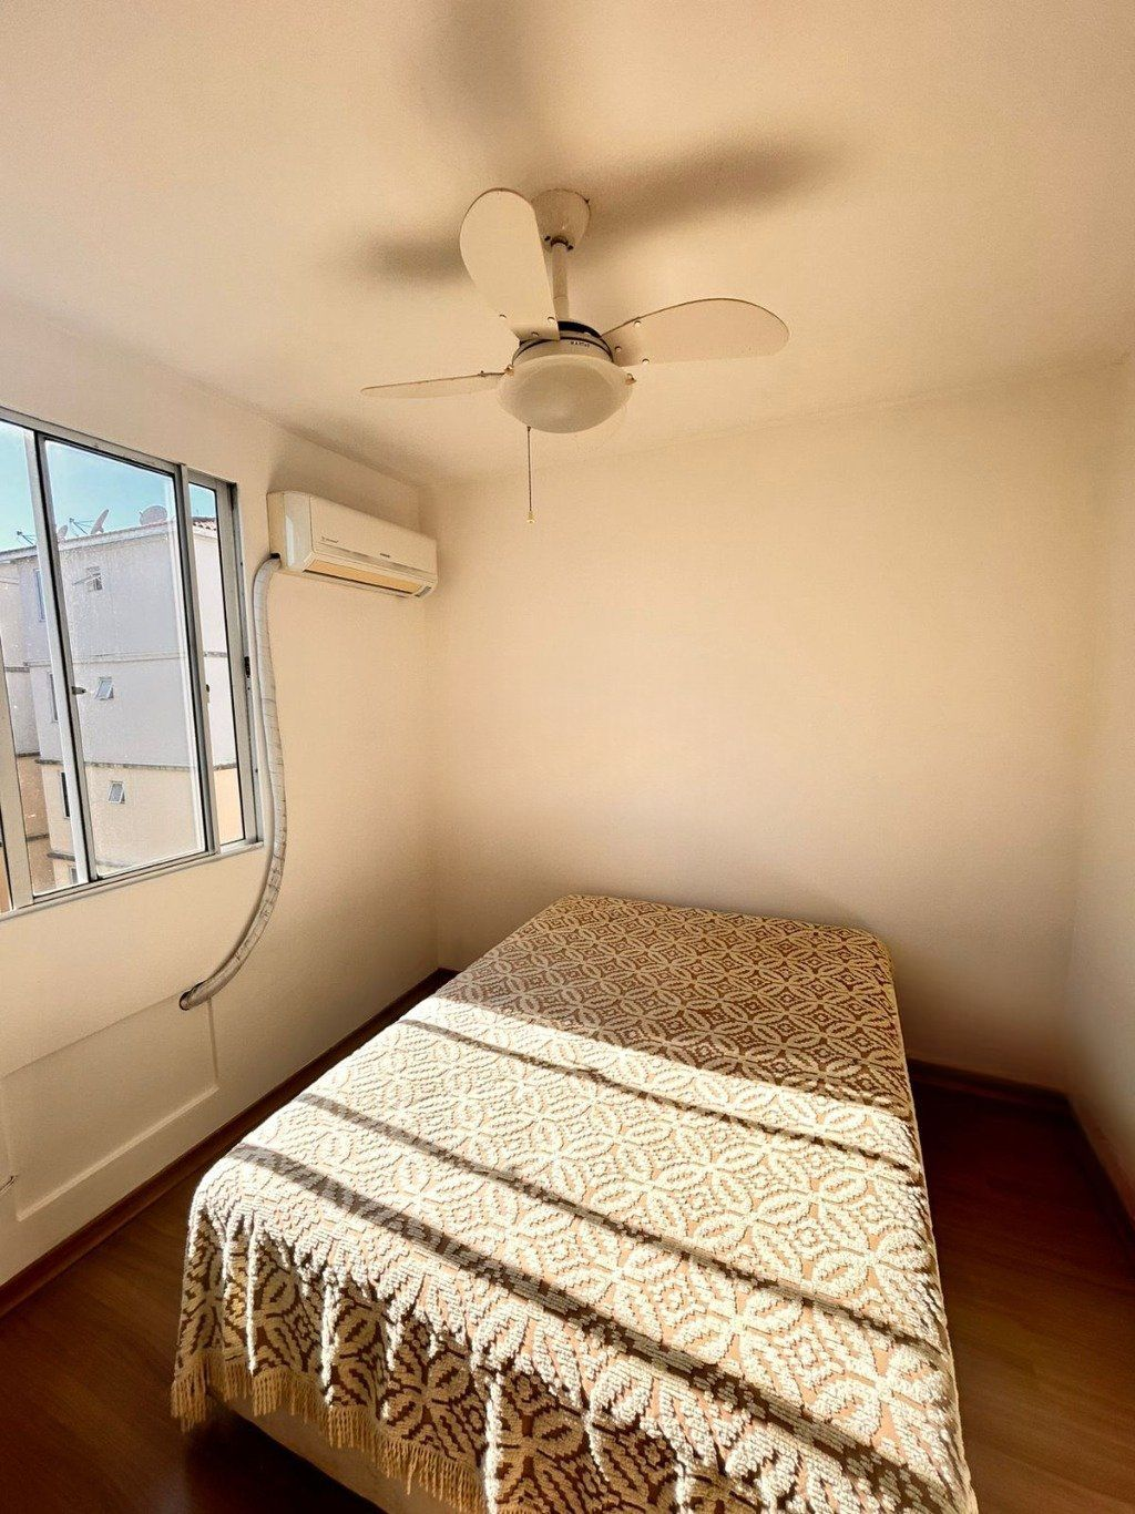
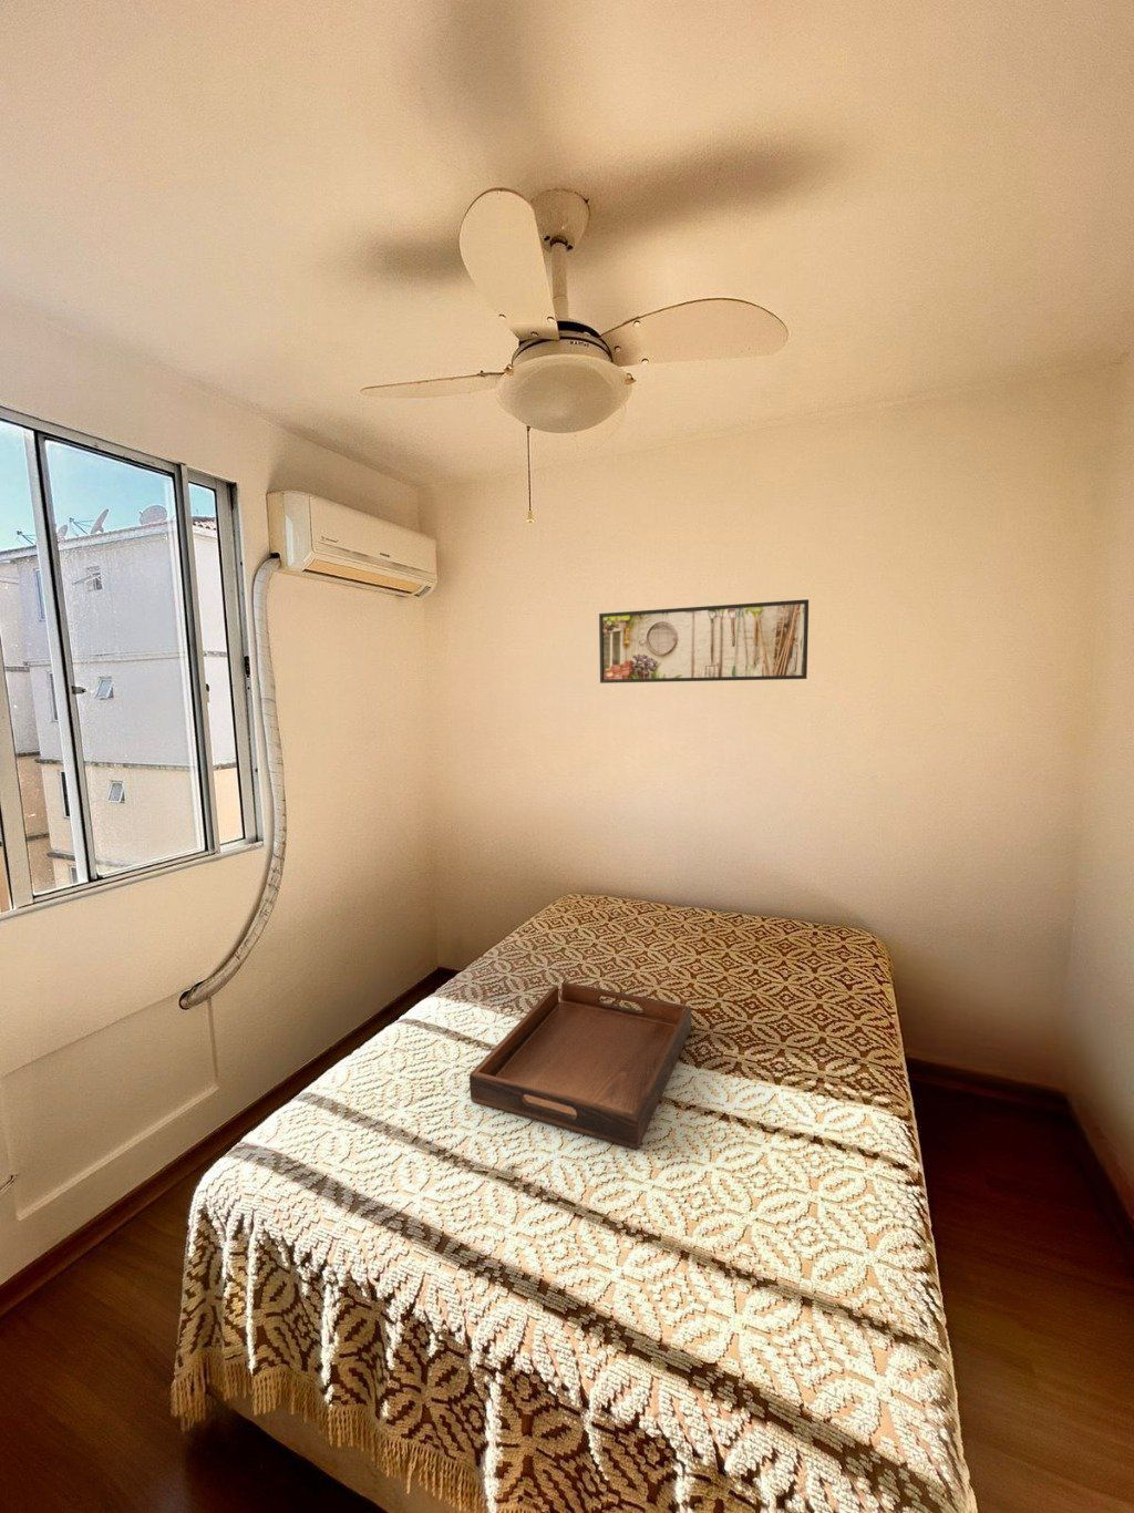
+ serving tray (591, 1048)
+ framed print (697, 643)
